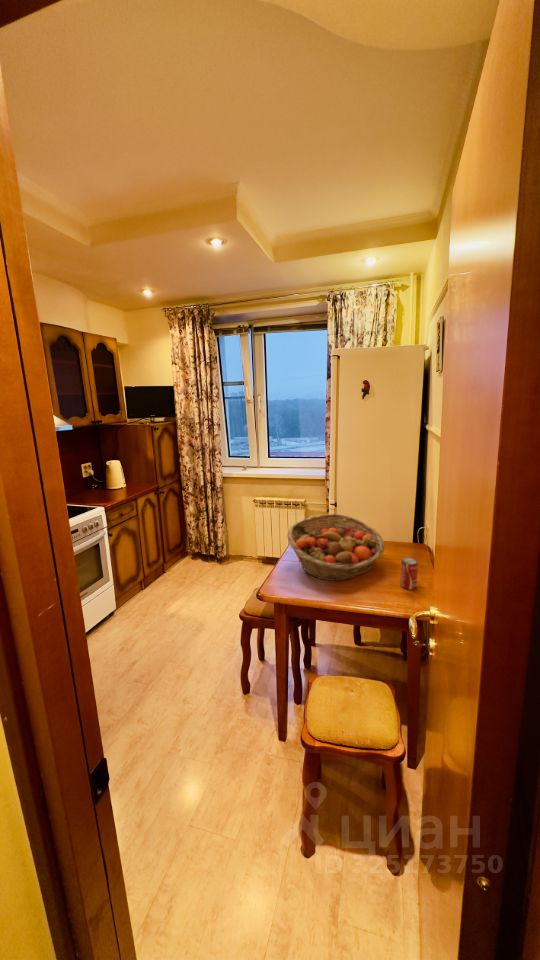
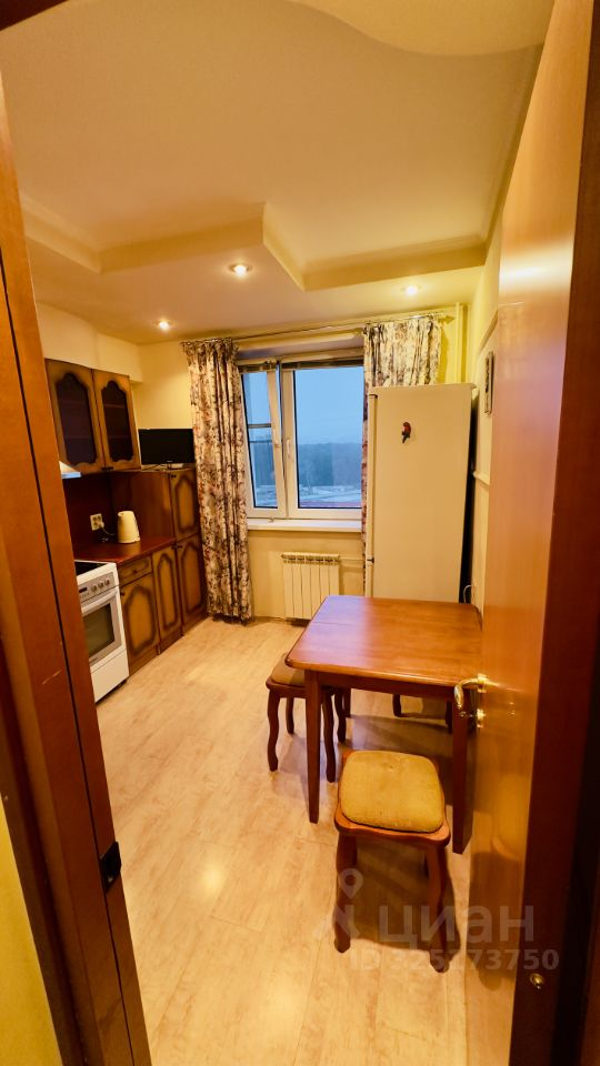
- beverage can (409, 573)
- fruit basket (335, 545)
